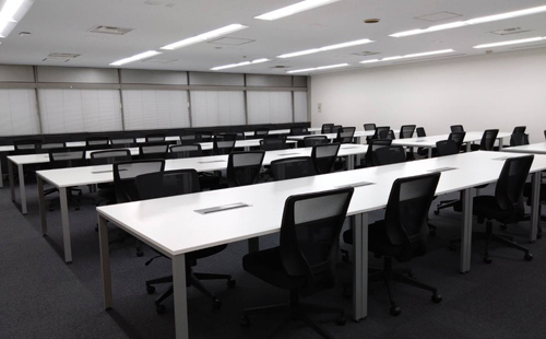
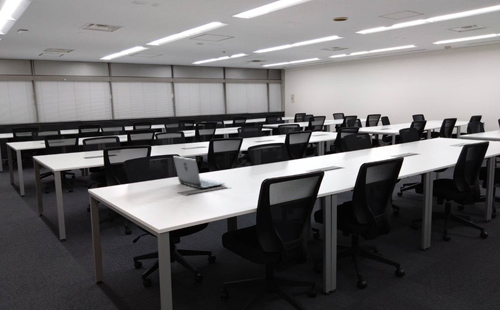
+ laptop (197, 170)
